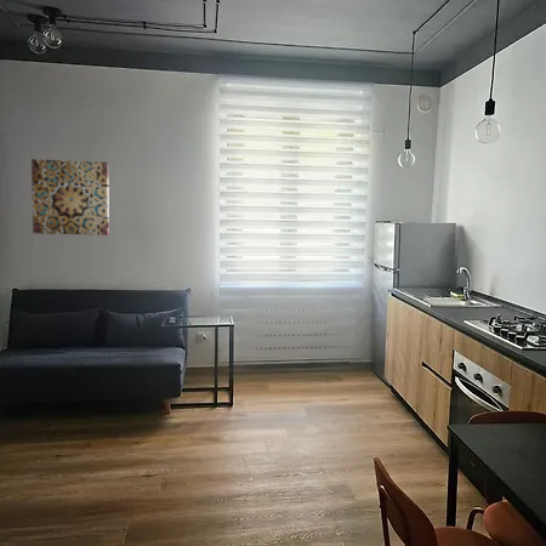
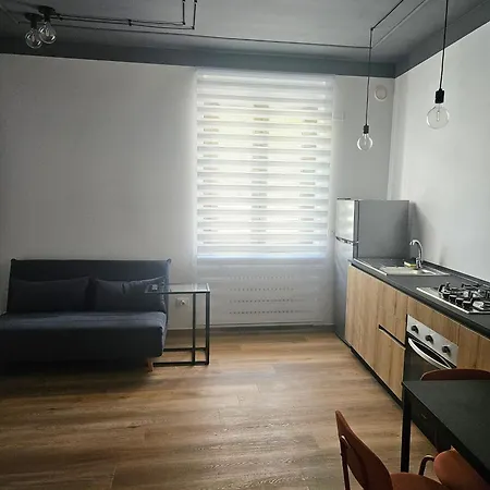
- wall art (70, 198)
